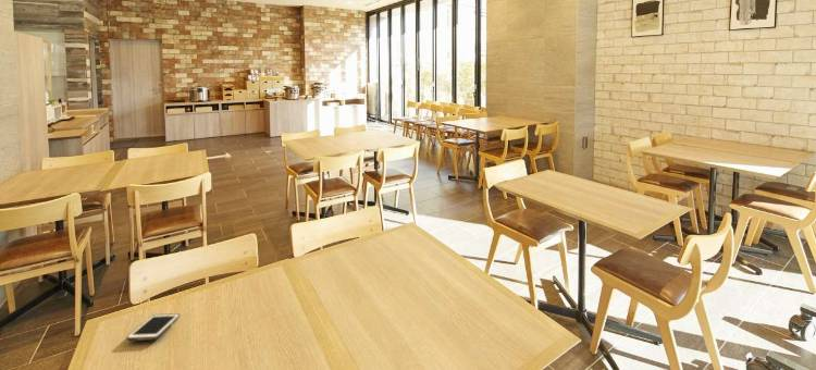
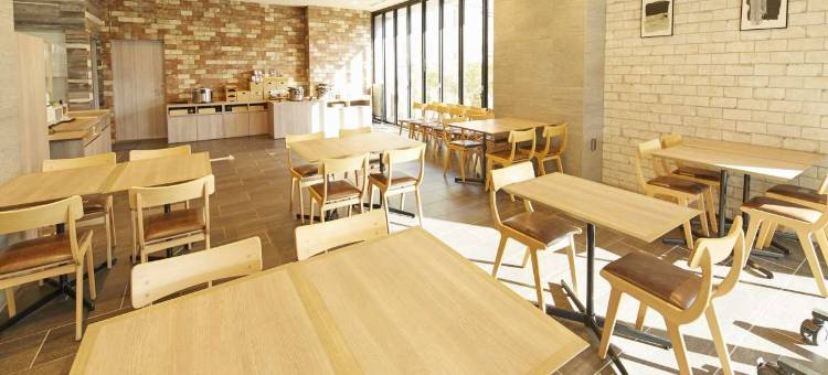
- cell phone (154, 326)
